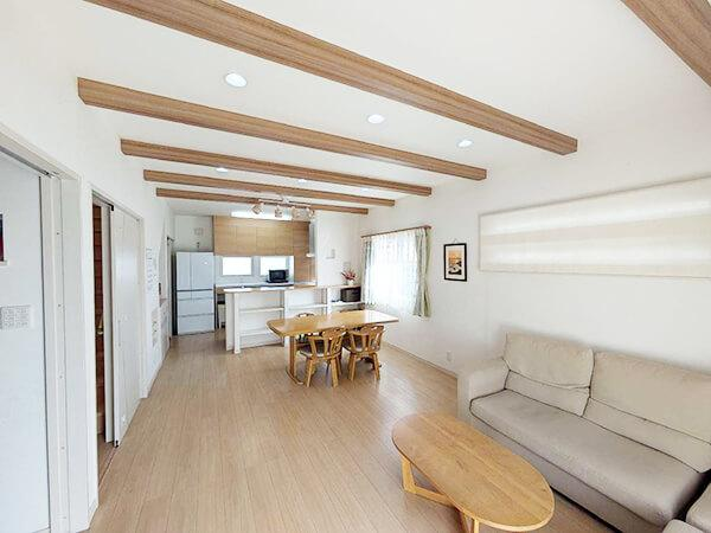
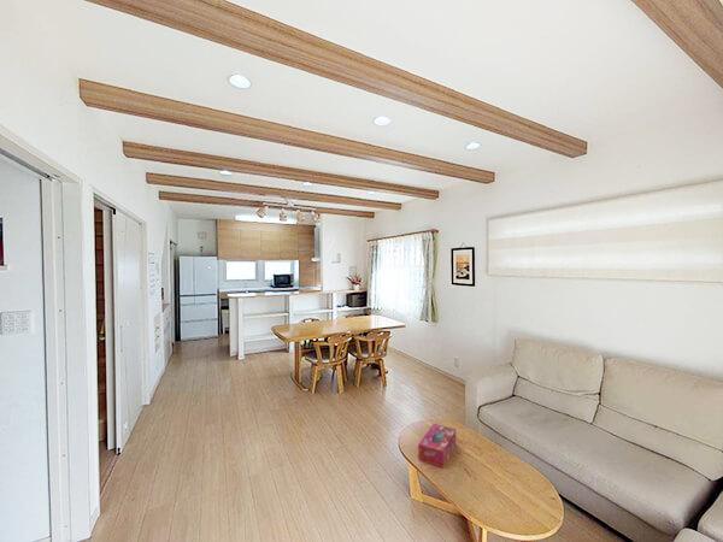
+ tissue box (437, 443)
